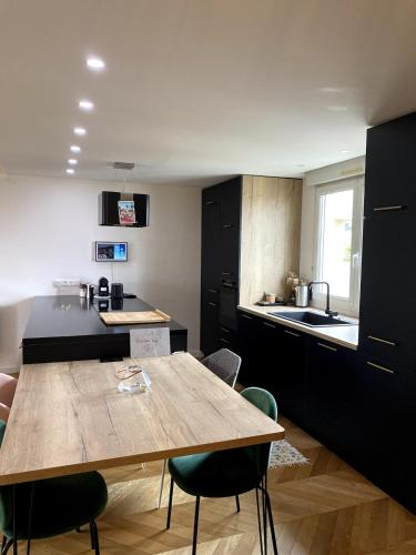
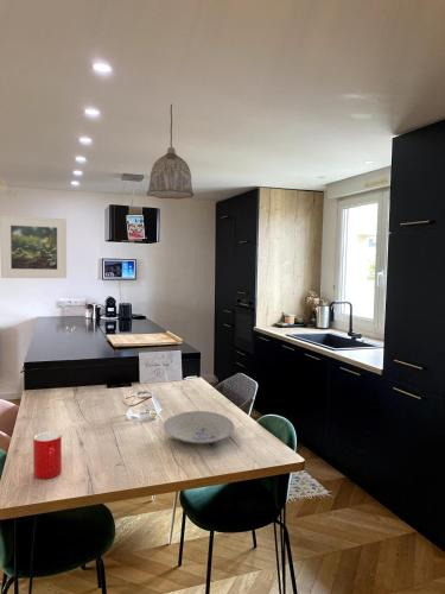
+ cup (46, 456)
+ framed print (34, 247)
+ pendant lamp (171, 150)
+ bowl (198, 430)
